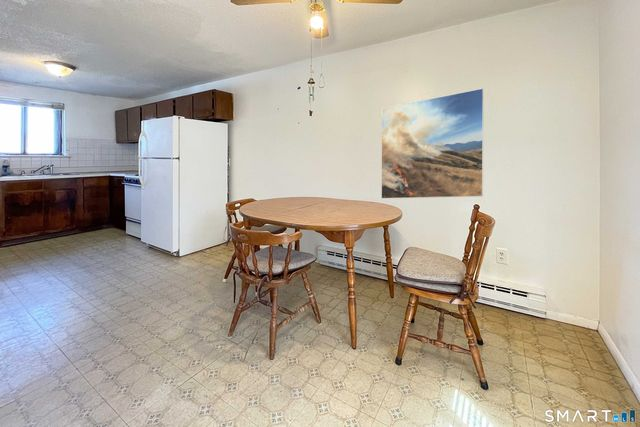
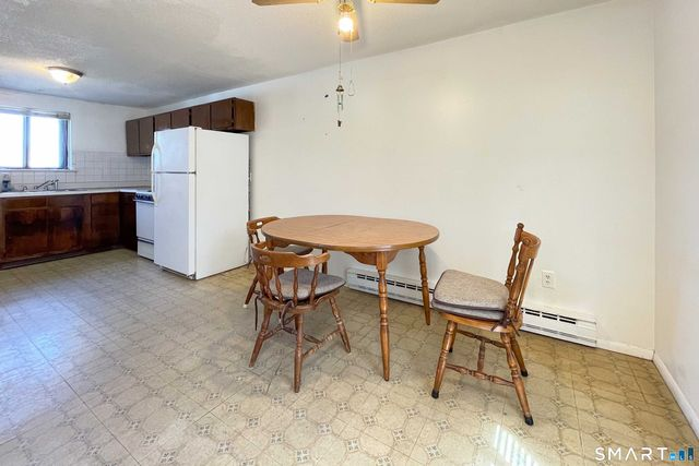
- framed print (427, 148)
